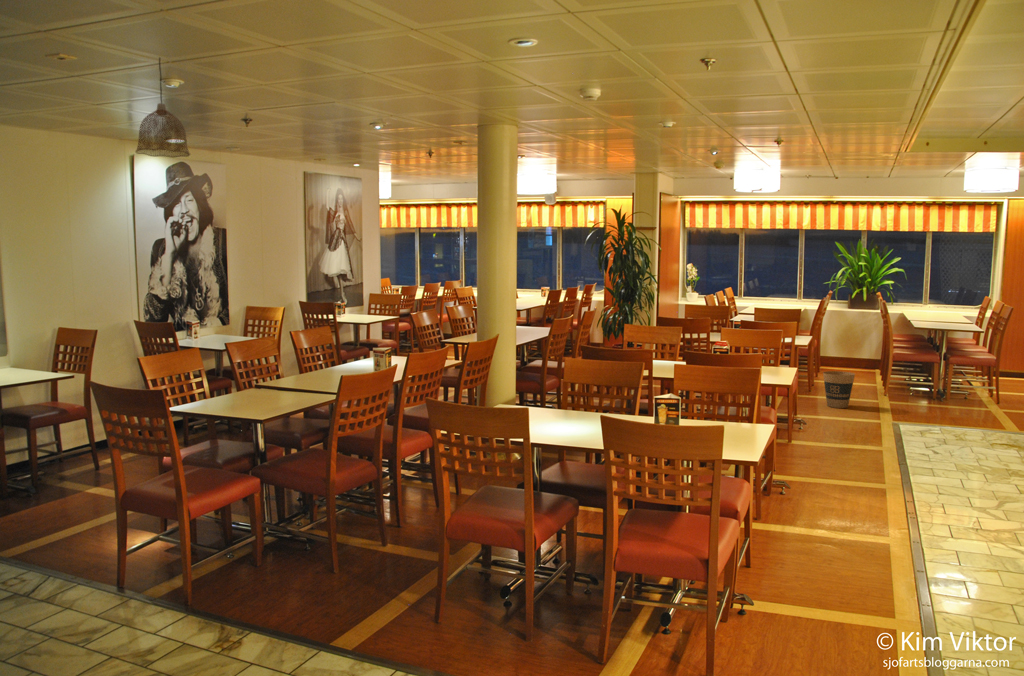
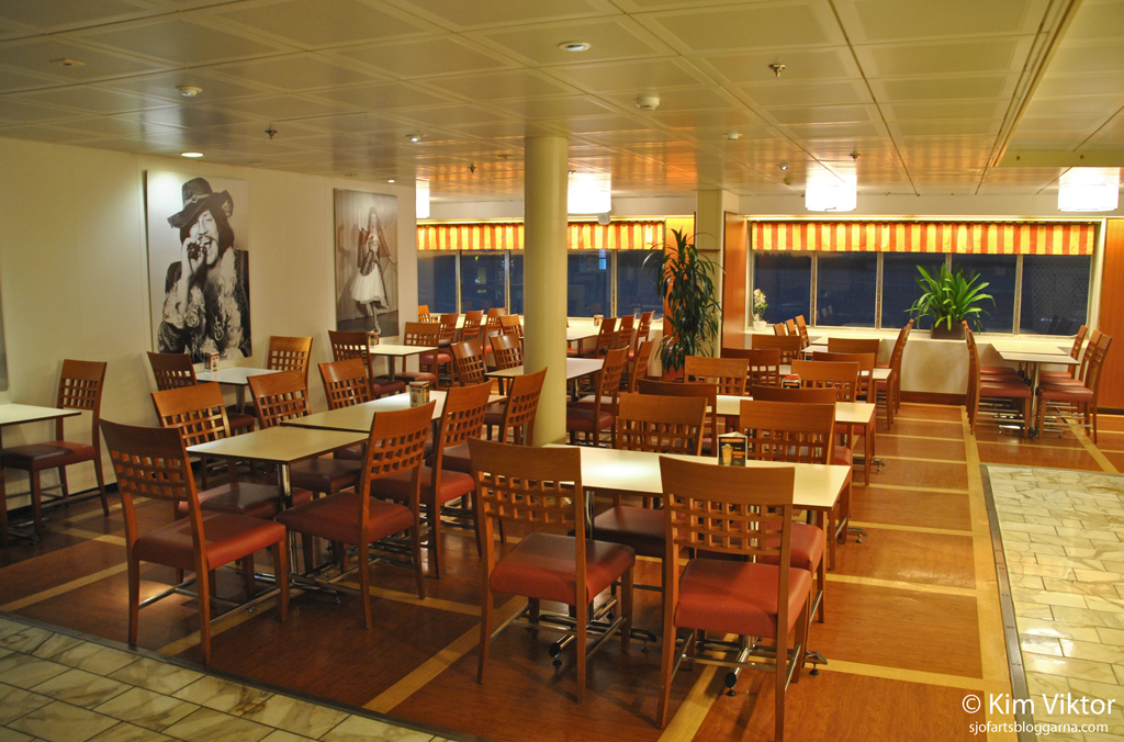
- pendant lamp (161, 106)
- trash can (838, 389)
